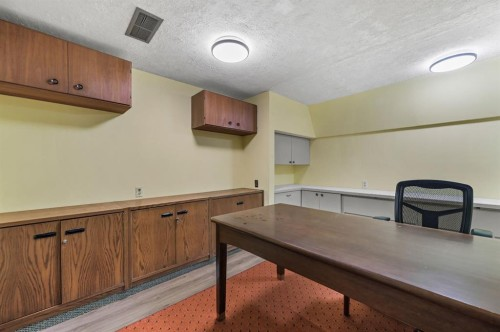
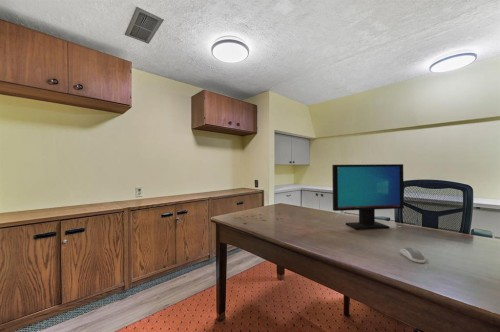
+ computer mouse (412, 252)
+ computer monitor (366, 195)
